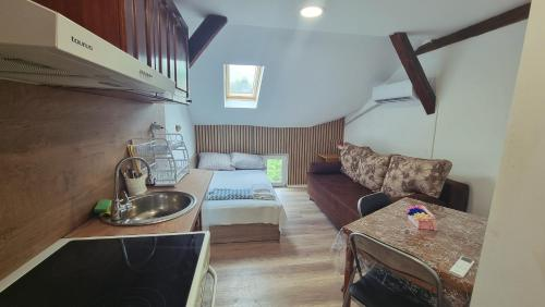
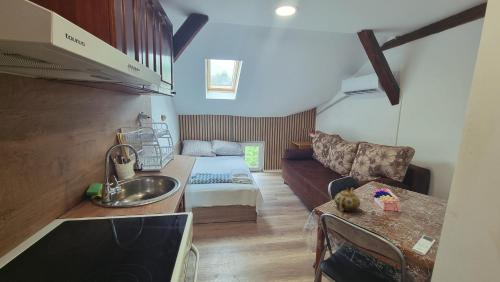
+ teapot (347, 198)
